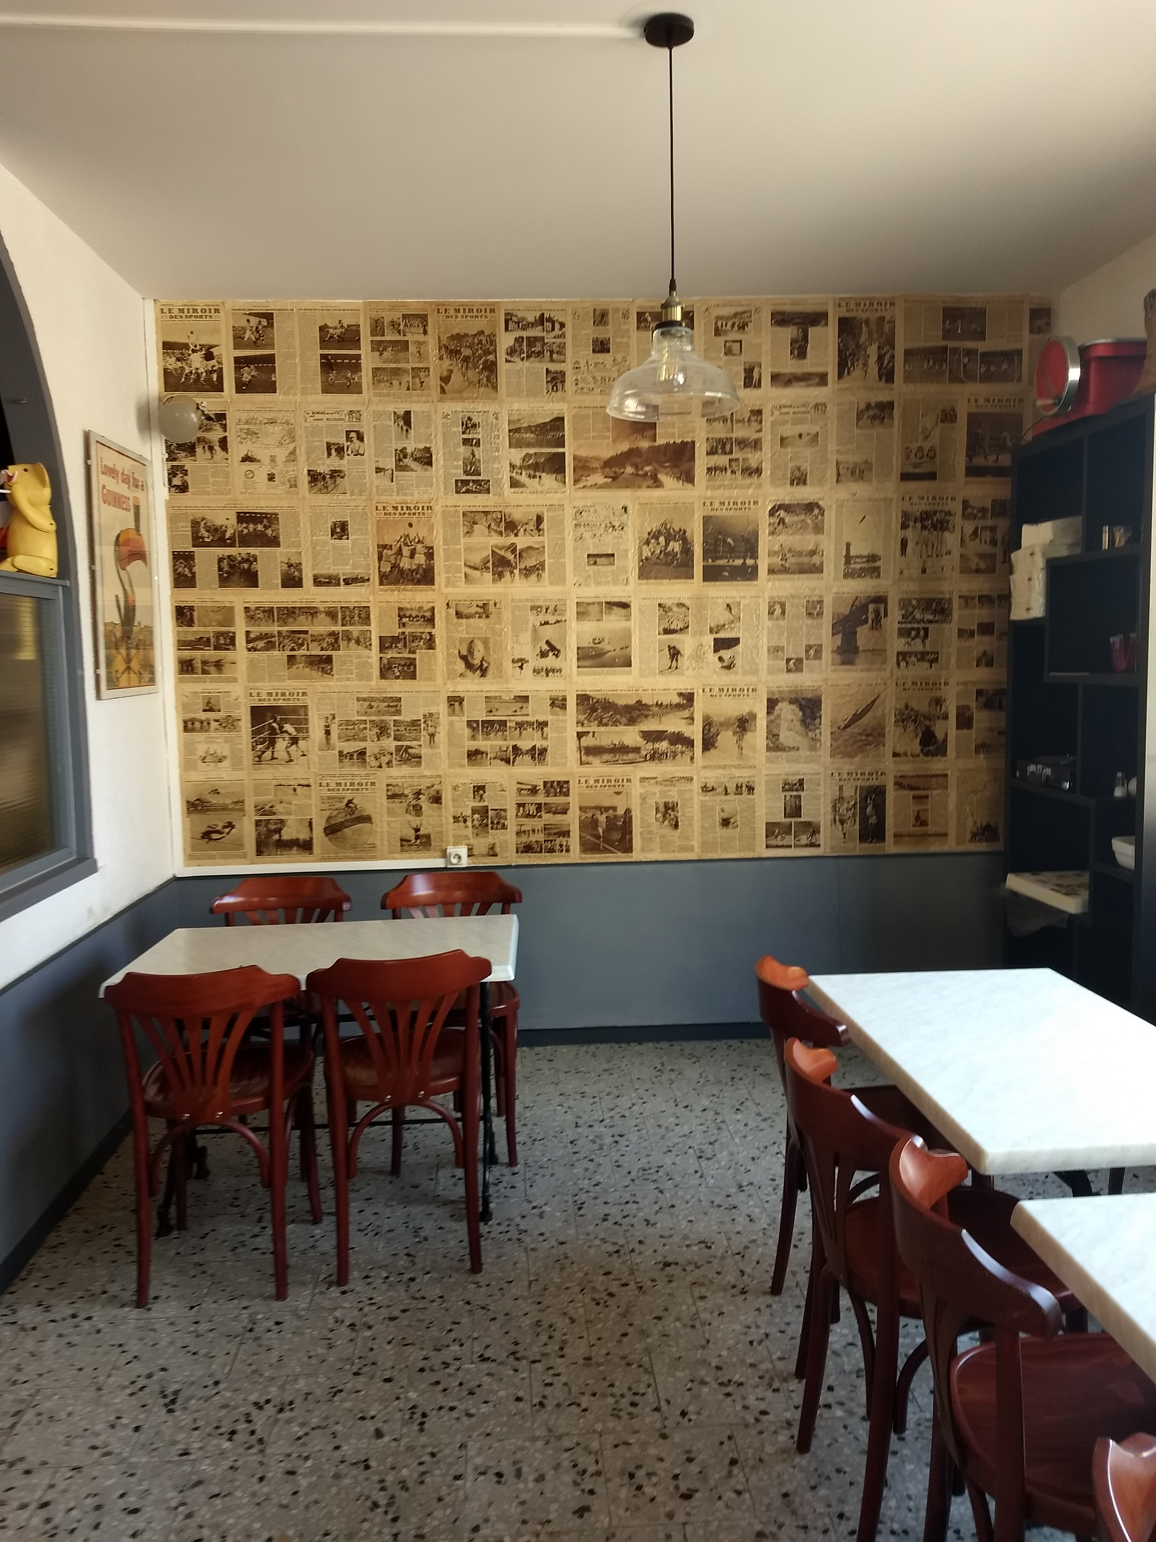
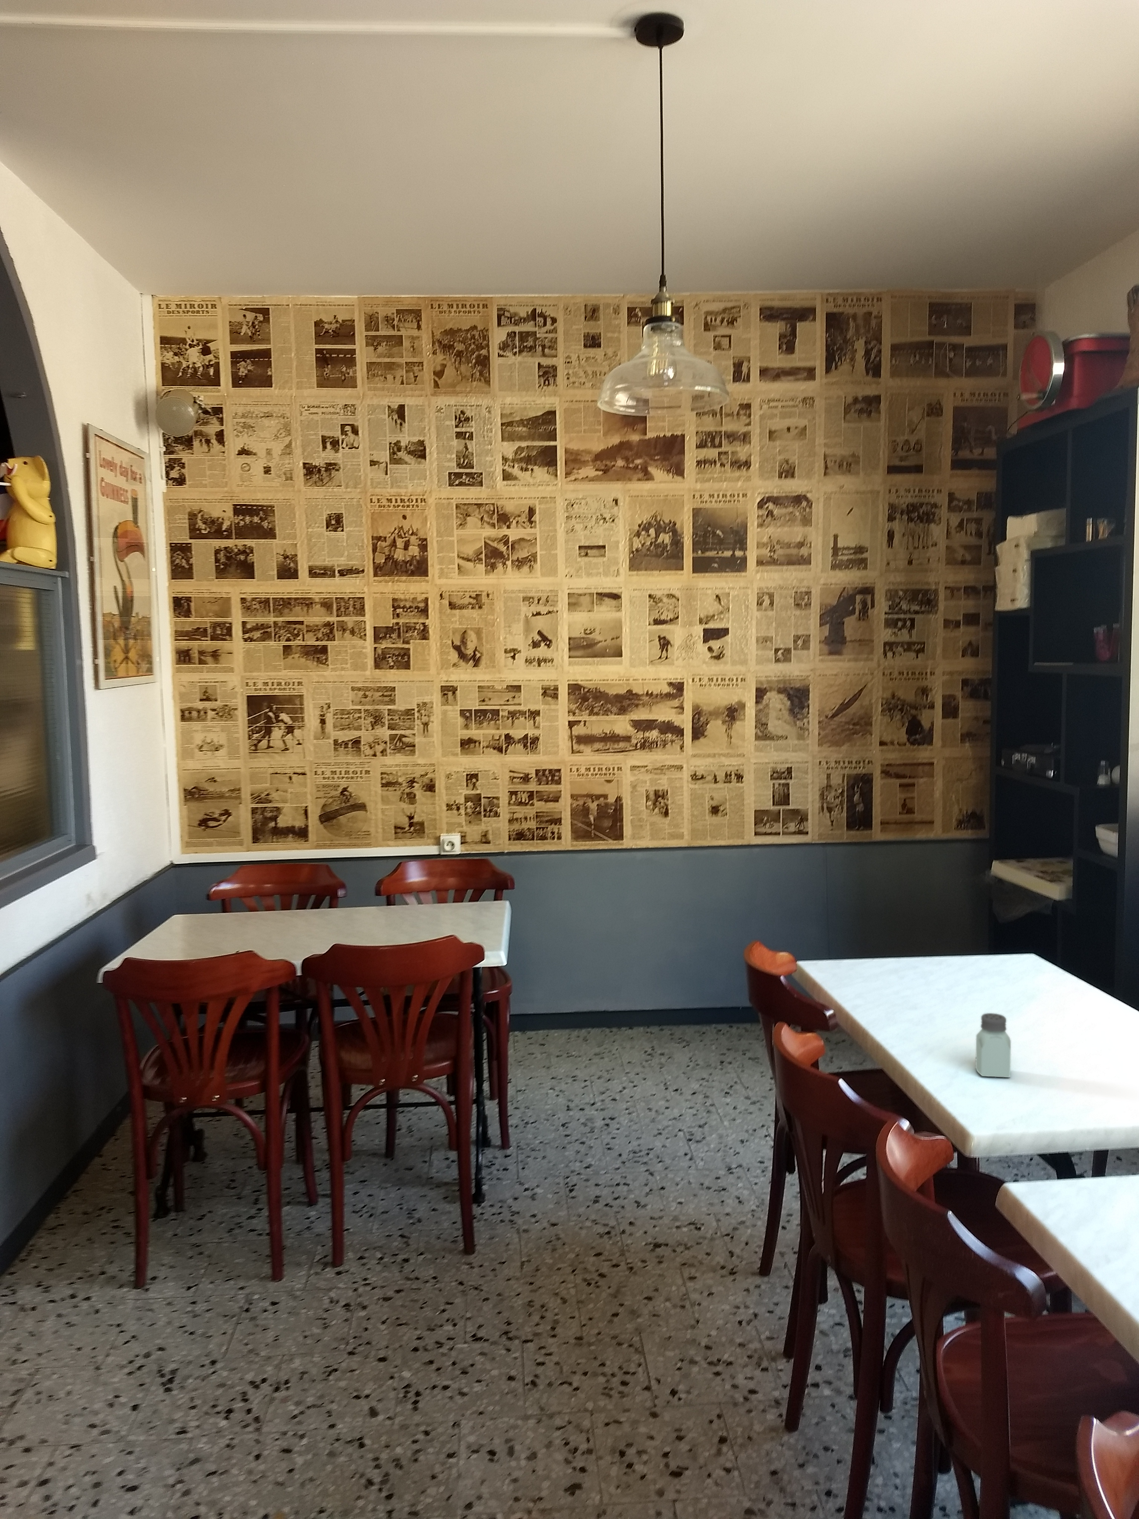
+ saltshaker (993, 1044)
